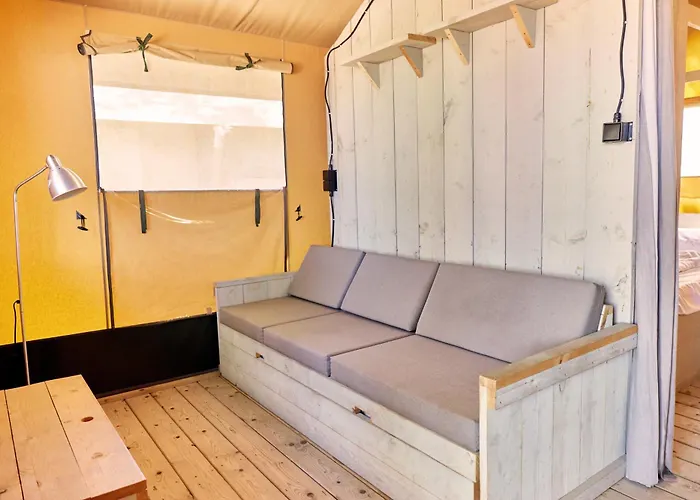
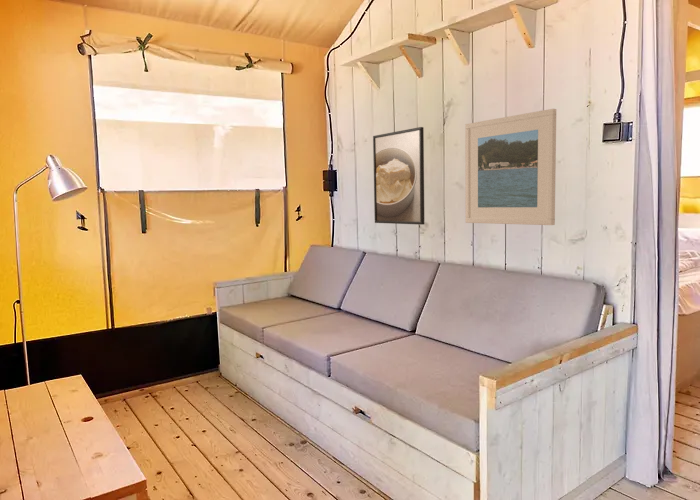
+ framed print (506, 171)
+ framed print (397, 178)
